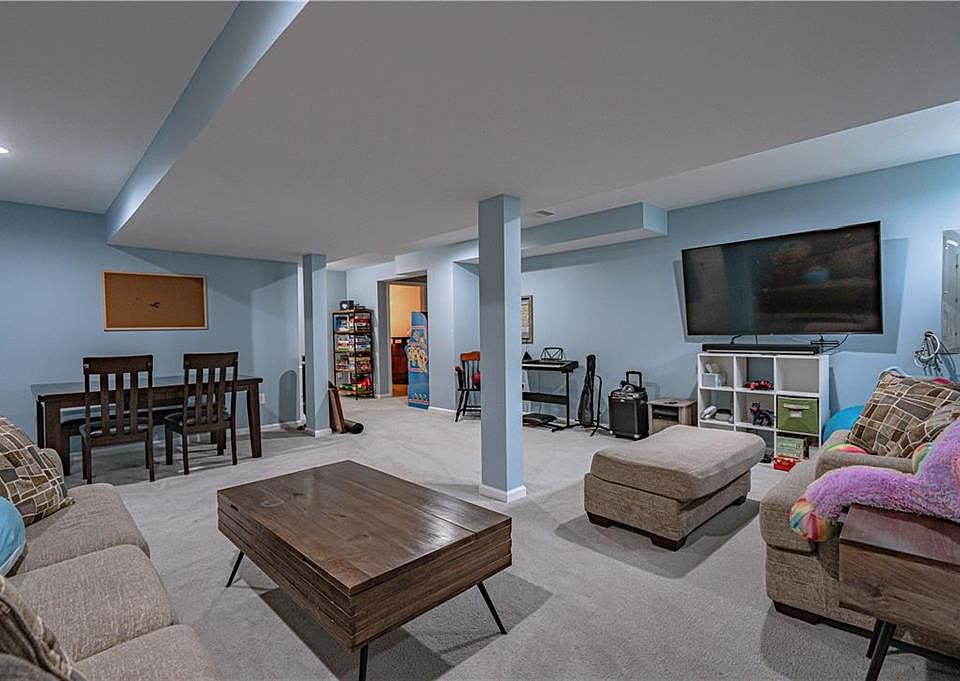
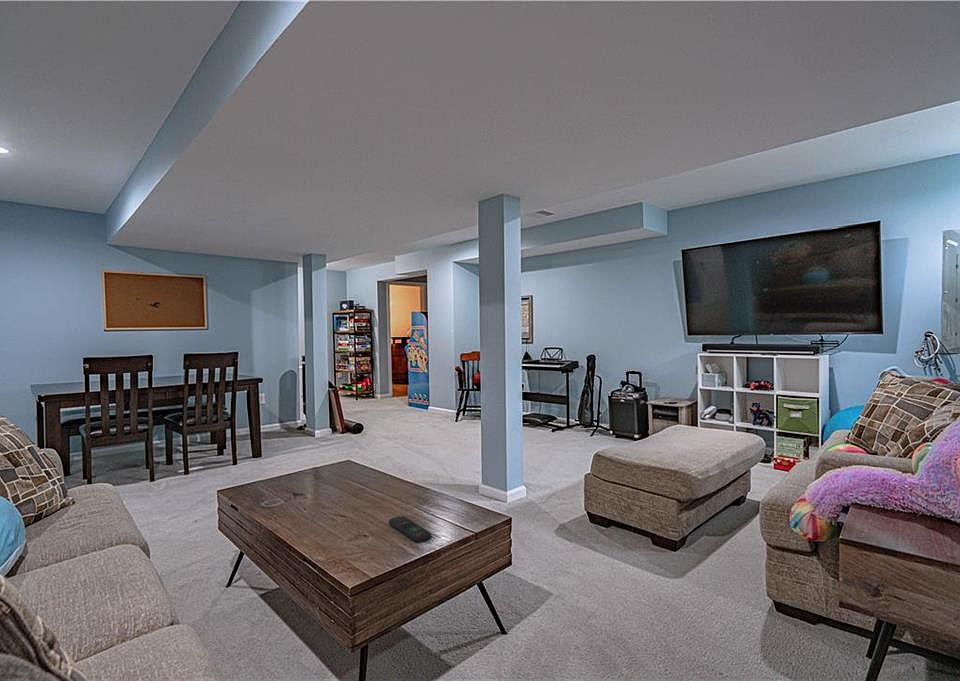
+ remote control (409, 528)
